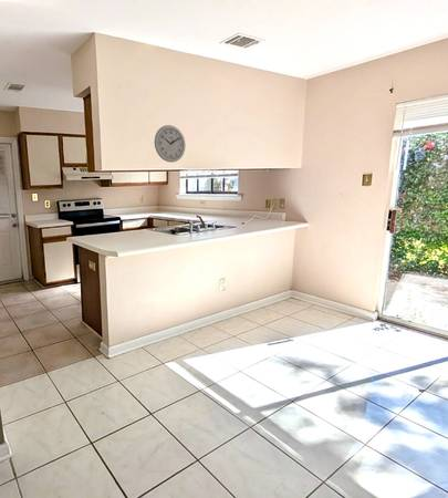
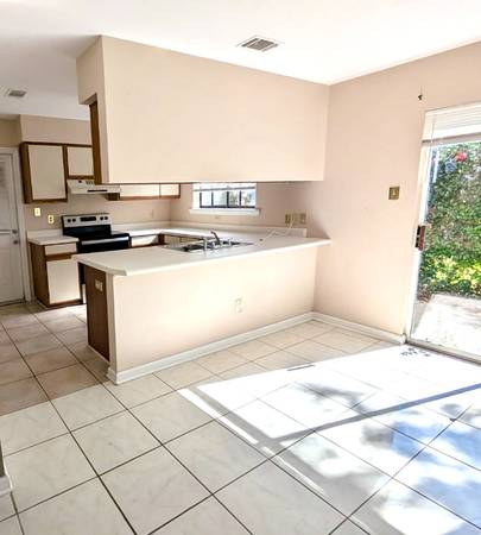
- wall clock (170, 144)
